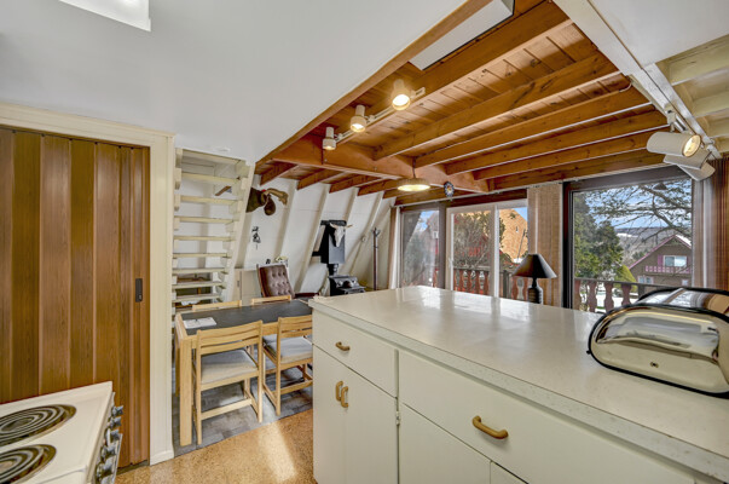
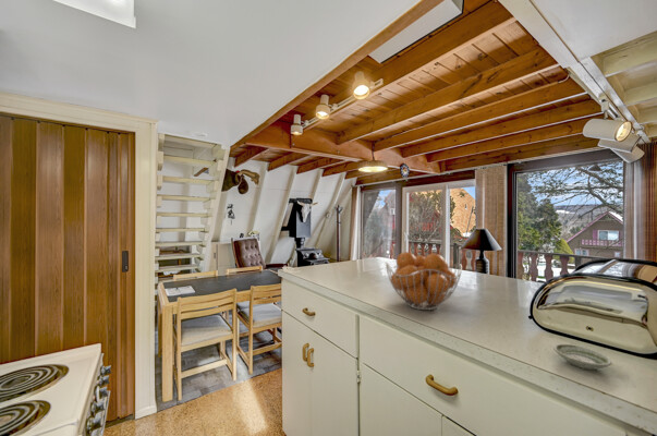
+ fruit basket (422, 278)
+ saucer (581, 358)
